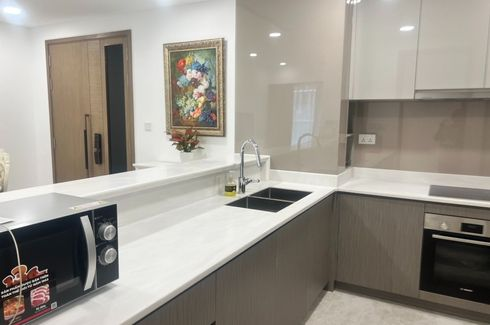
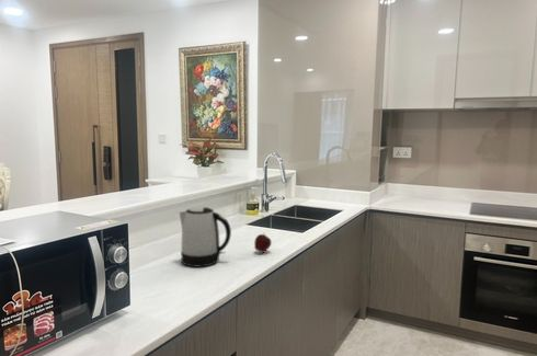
+ apple (262, 243)
+ kettle (205, 234)
